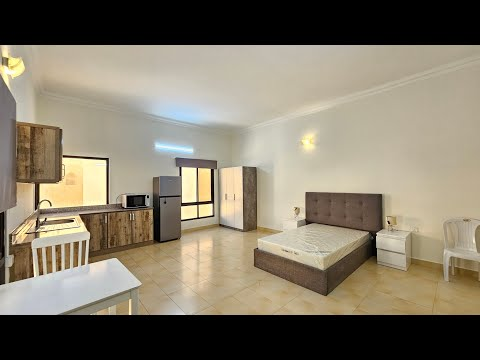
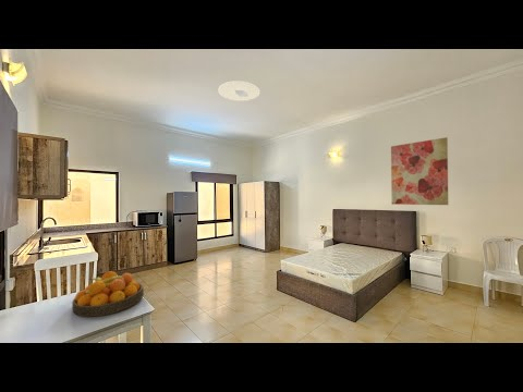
+ wall art (417, 173)
+ fruit bowl (110, 287)
+ ceiling light (239, 89)
